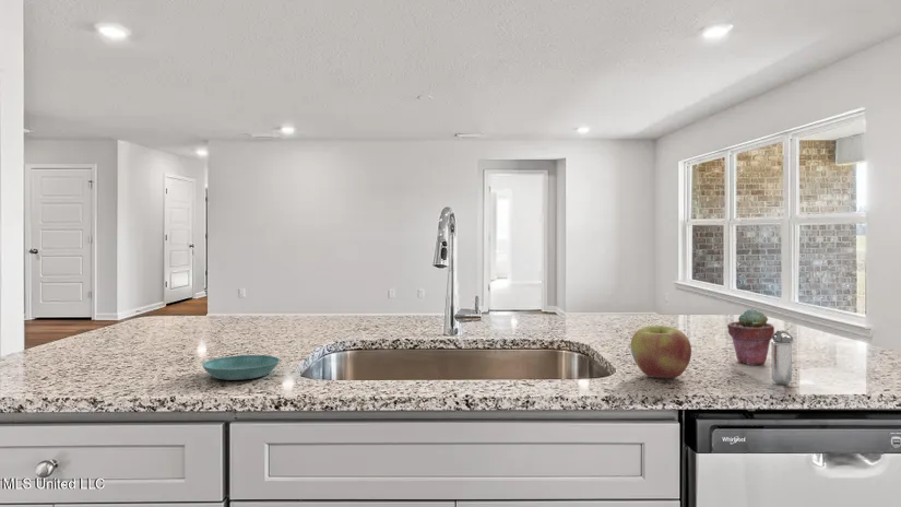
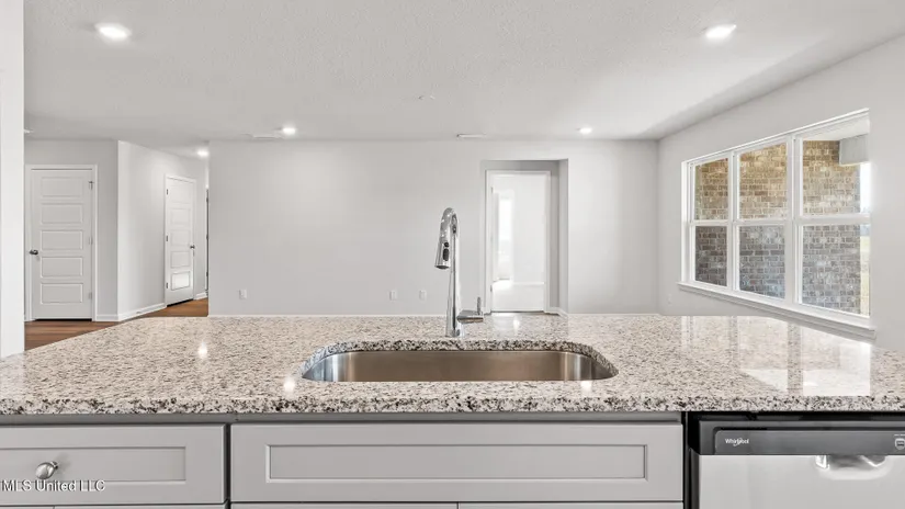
- saucer (241, 367)
- apple (660, 352)
- shaker (781, 356)
- potted succulent (750, 335)
